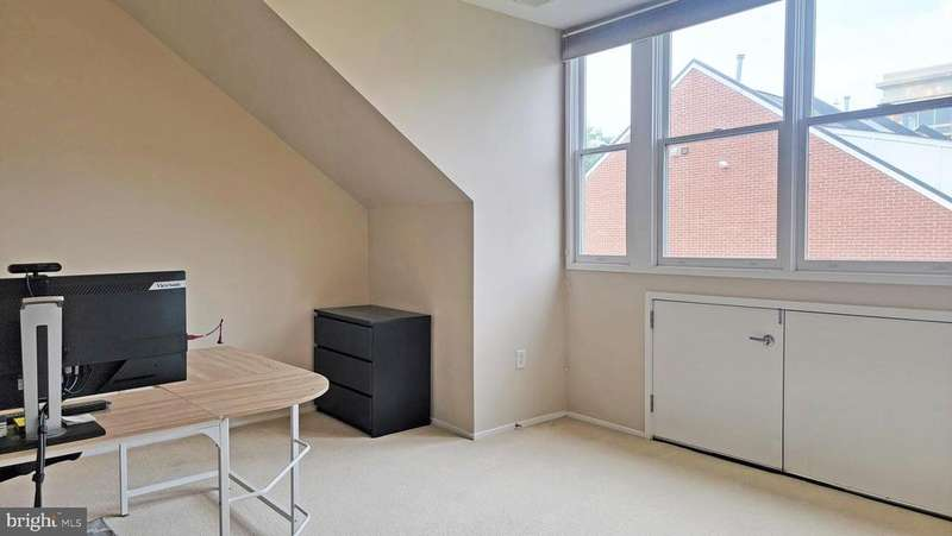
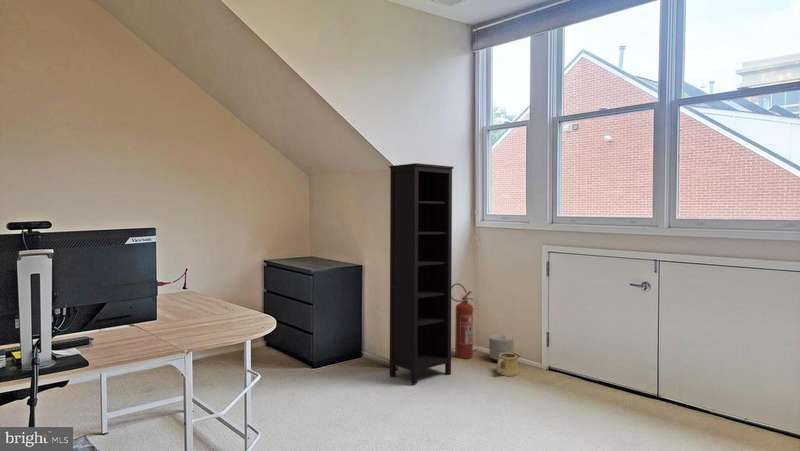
+ planter (501, 348)
+ watering can (508, 363)
+ bookcase (421, 270)
+ fire extinguisher (461, 320)
